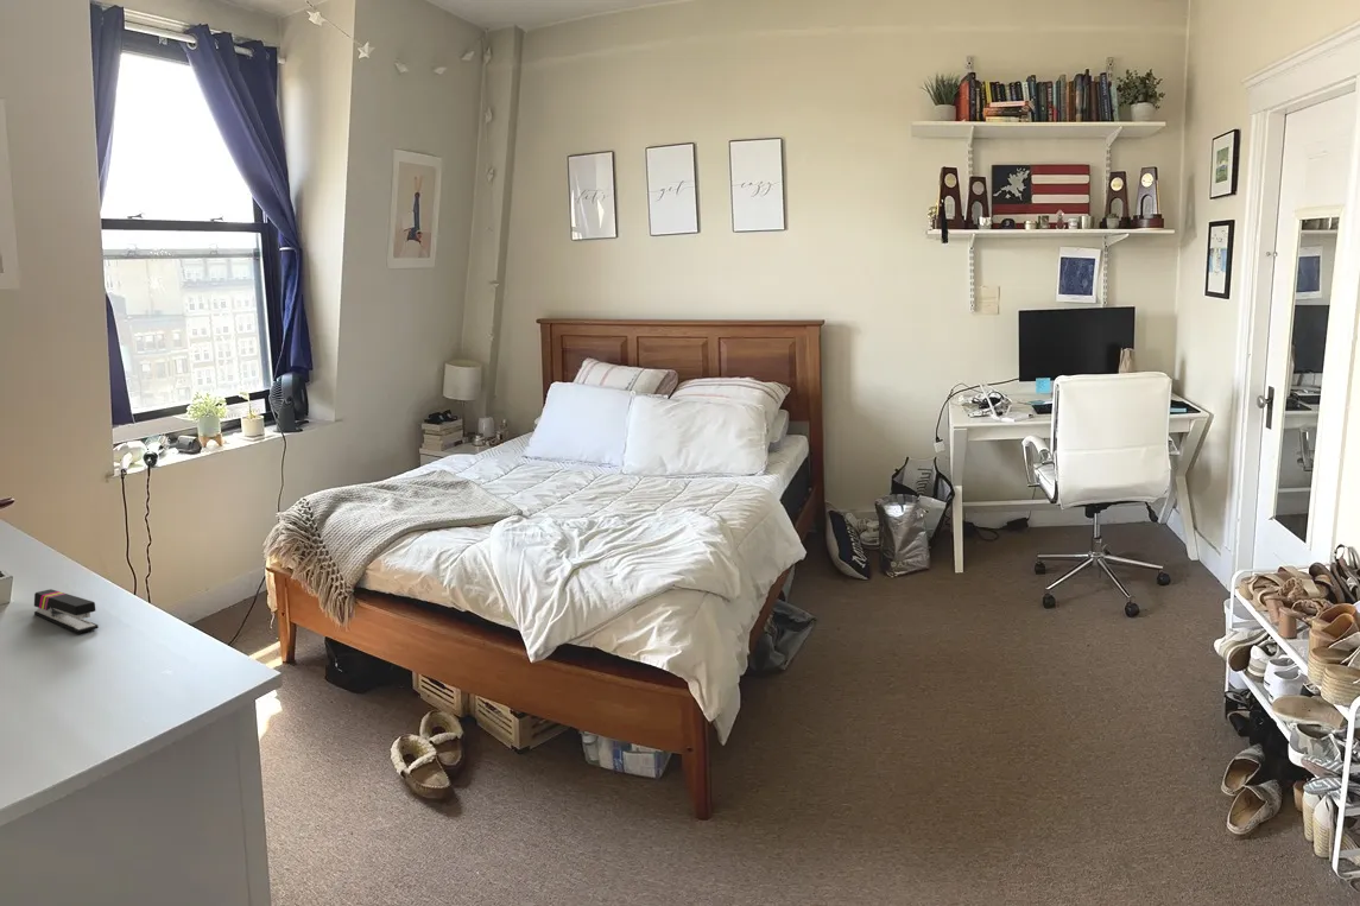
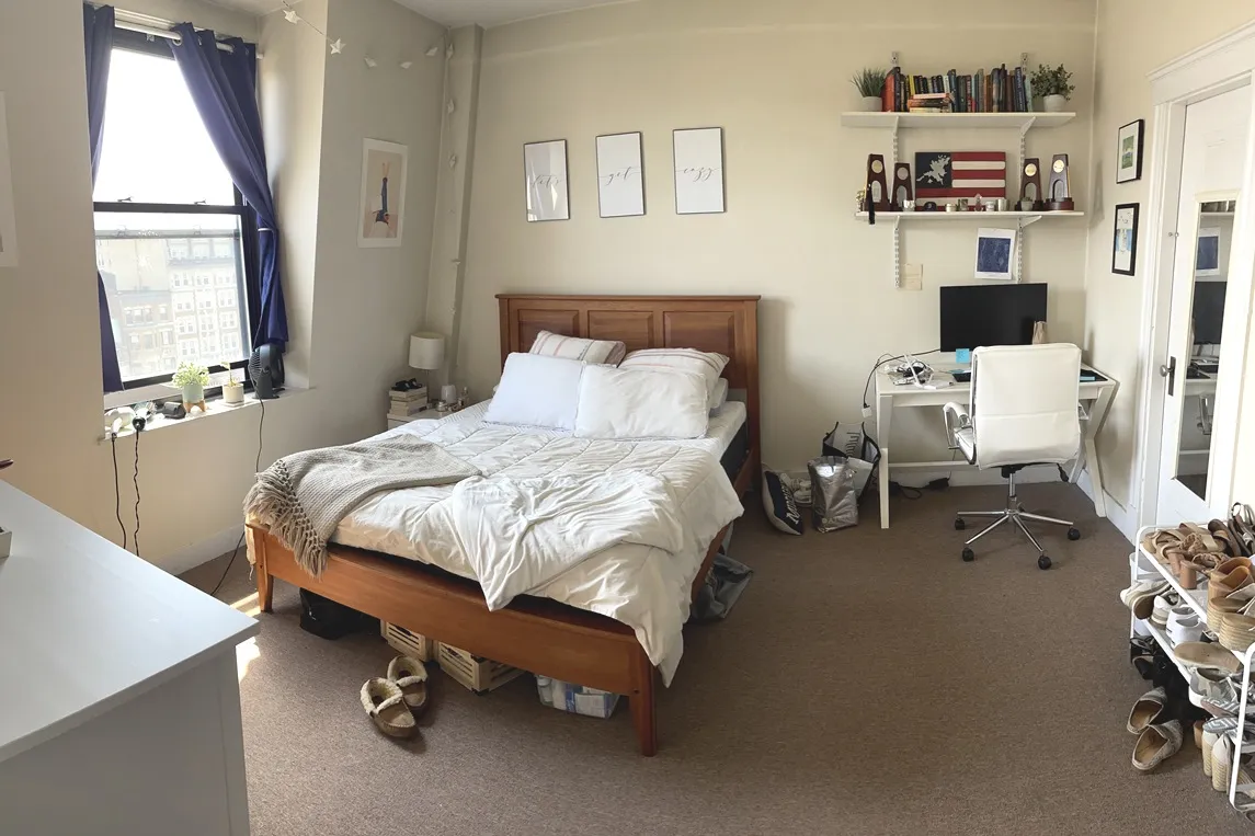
- stapler (64, 608)
